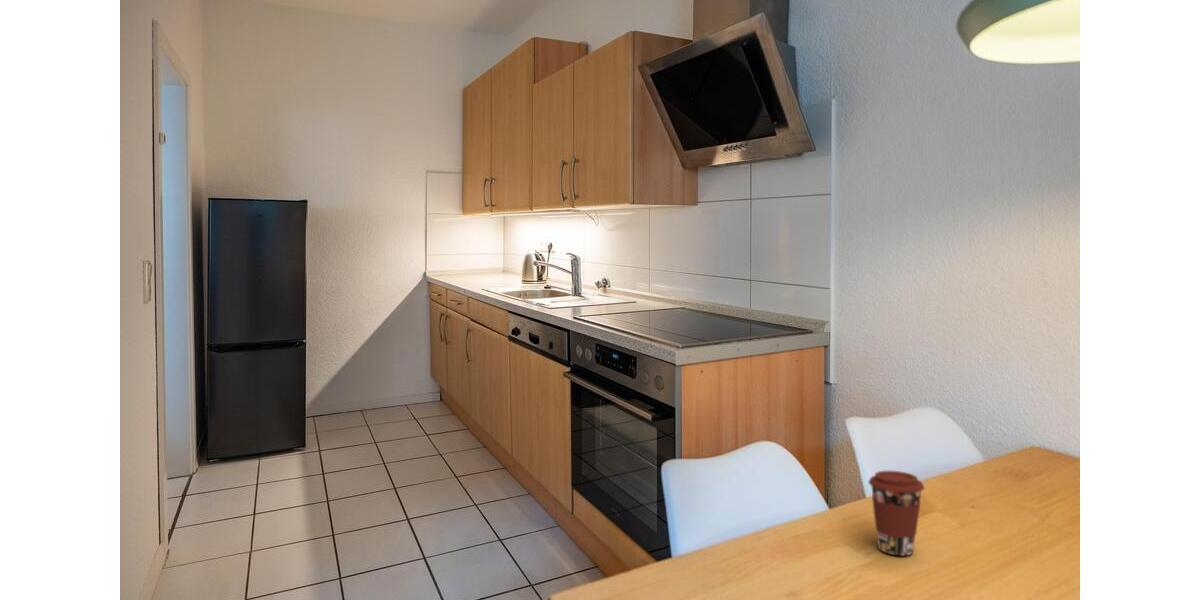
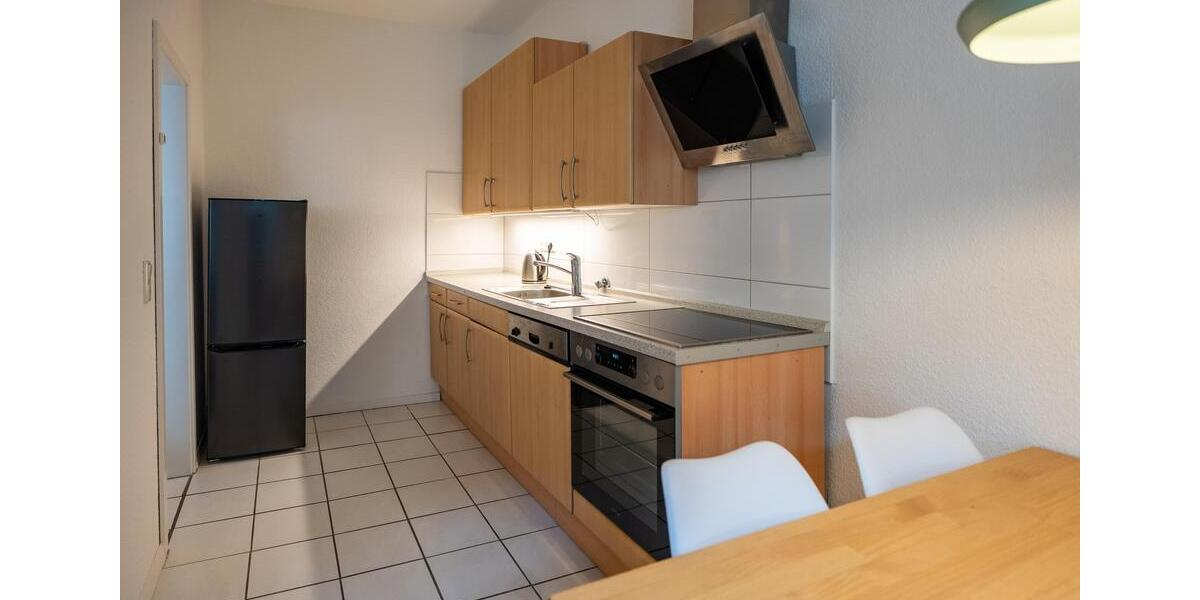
- coffee cup (895, 512)
